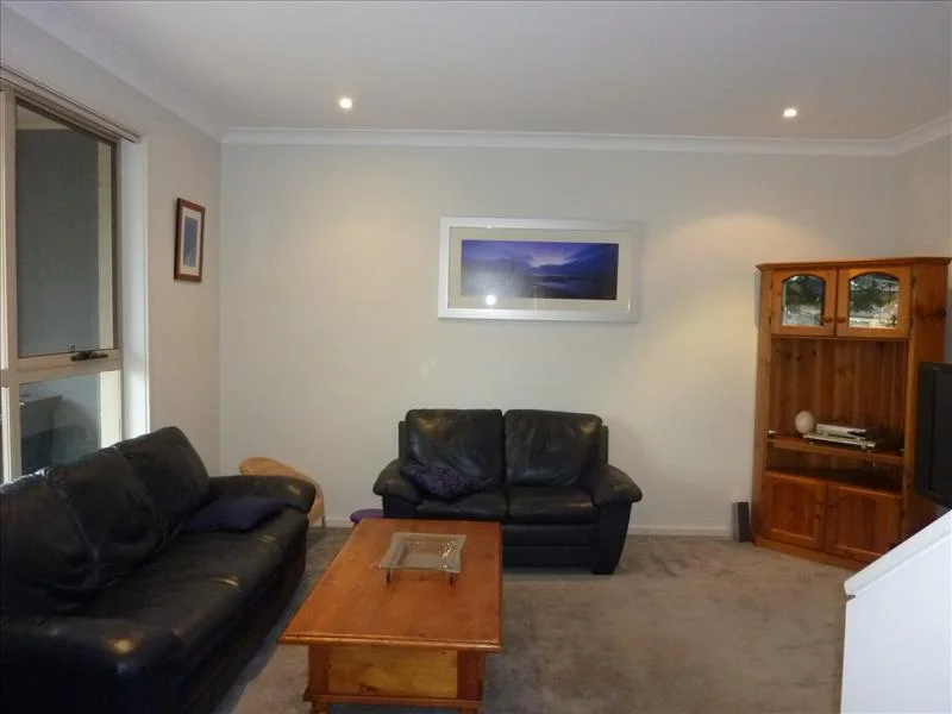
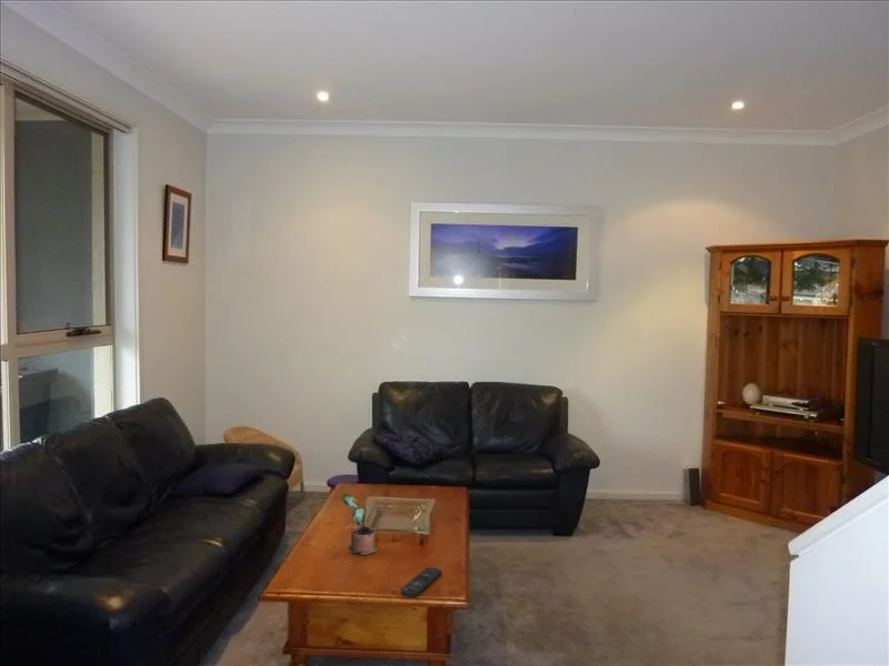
+ potted plant (358, 523)
+ remote control (421, 581)
